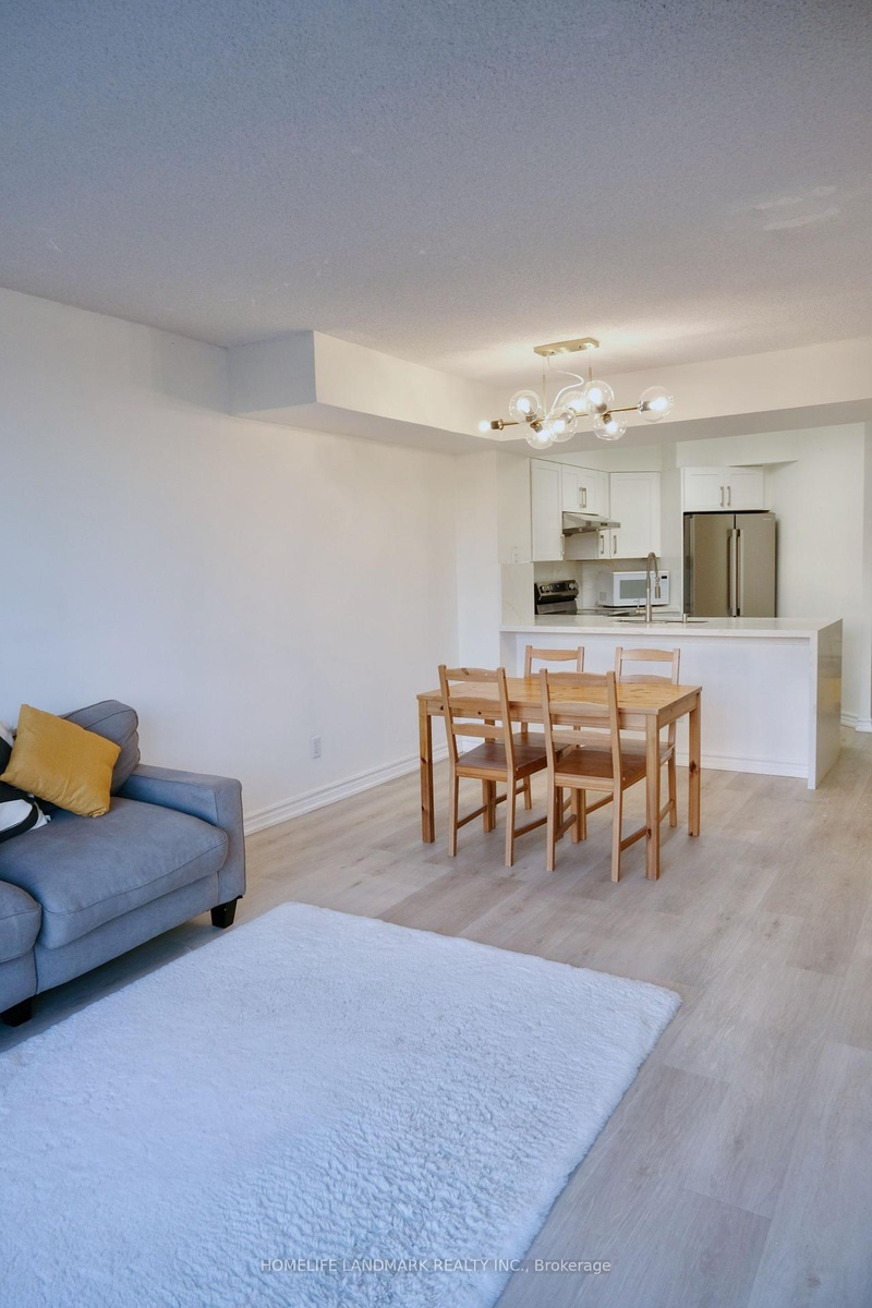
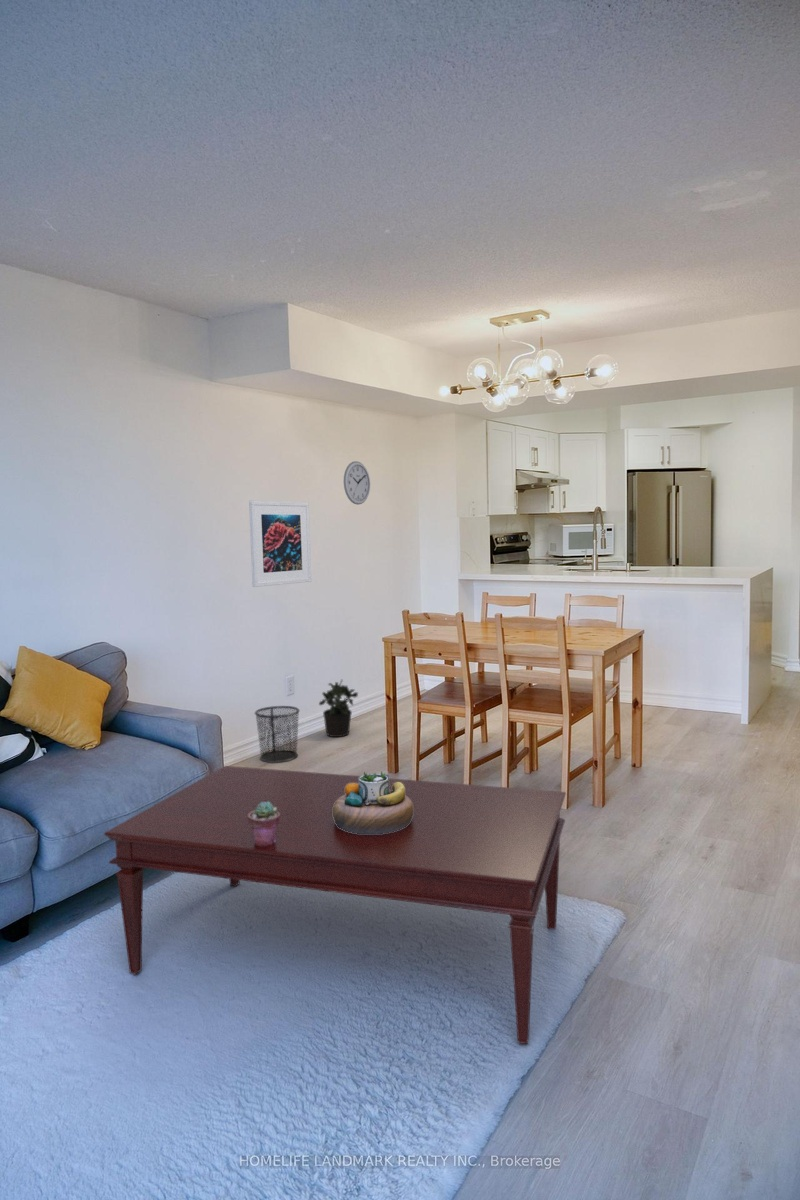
+ coffee table (349, 880)
+ potted plant (339, 707)
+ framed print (281, 543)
+ waste bin (278, 734)
+ potted succulent (264, 821)
+ decorative bowl (372, 795)
+ wall clock (357, 482)
